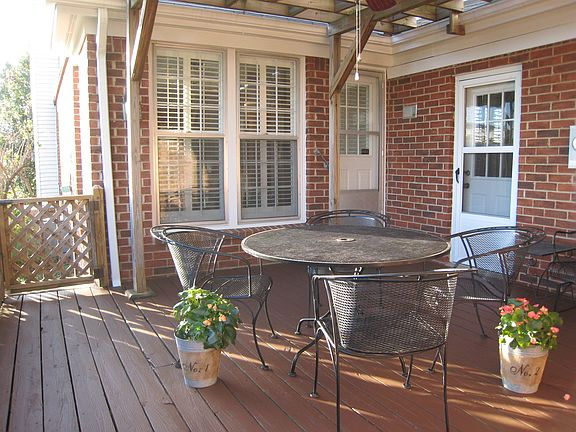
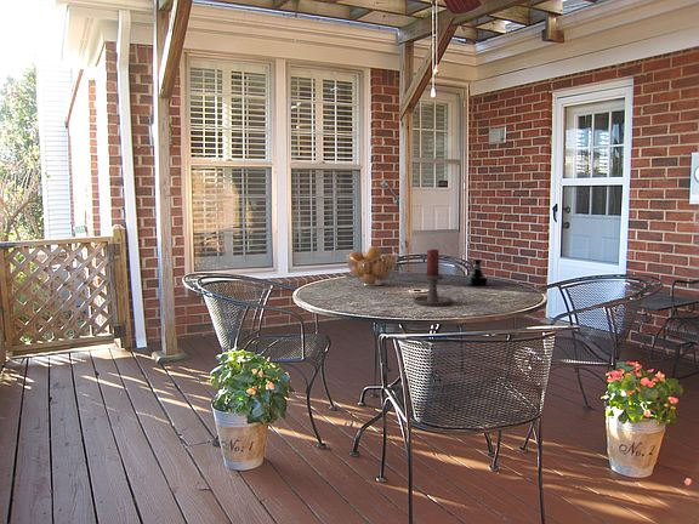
+ fruit basket (371, 264)
+ tequila bottle (477, 272)
+ candle holder (438, 275)
